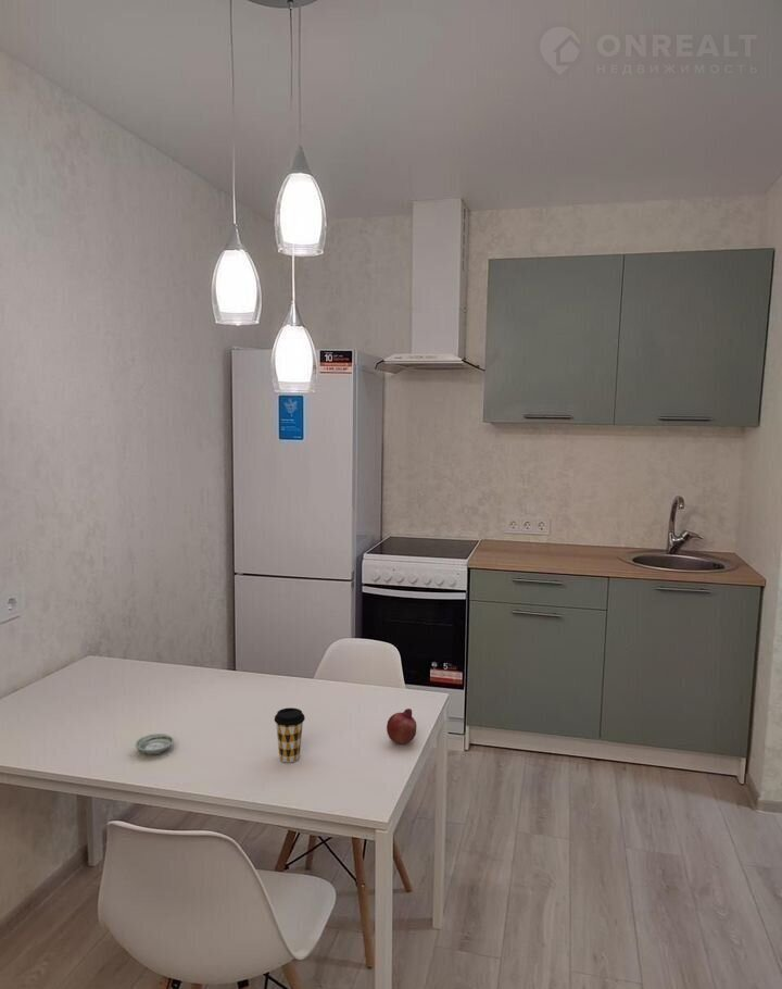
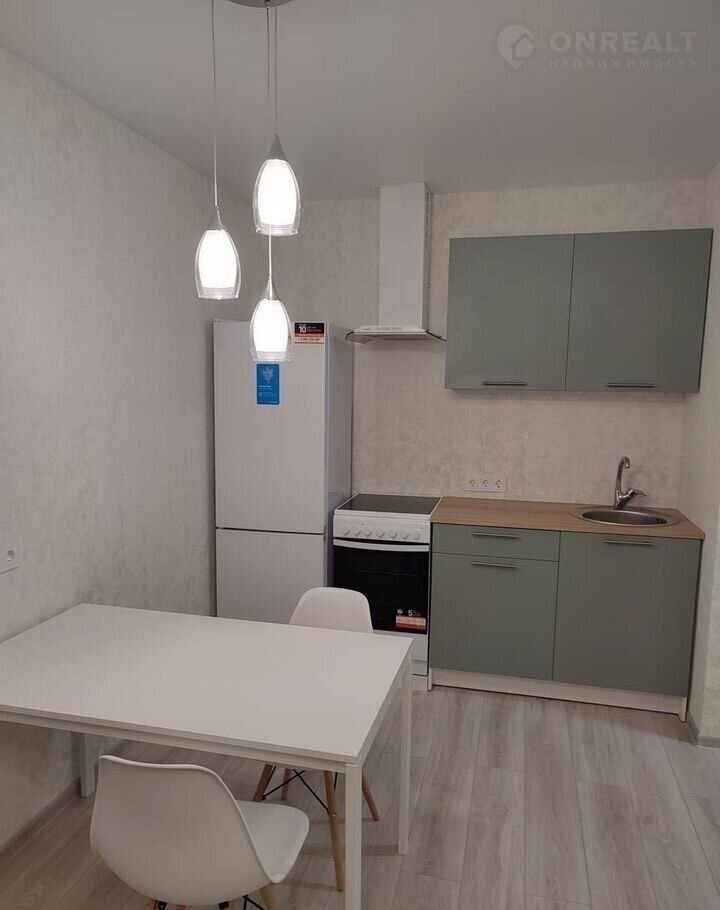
- coffee cup (289, 735)
- saucer (154, 746)
- fruit (401, 725)
